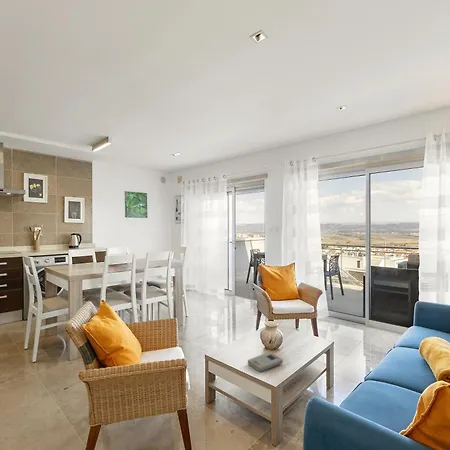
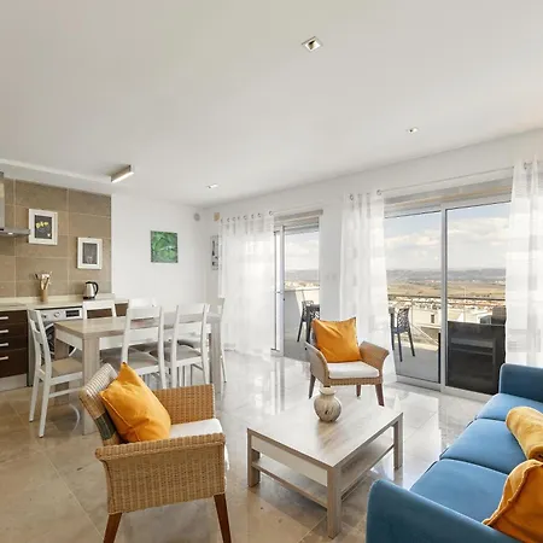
- book (265, 361)
